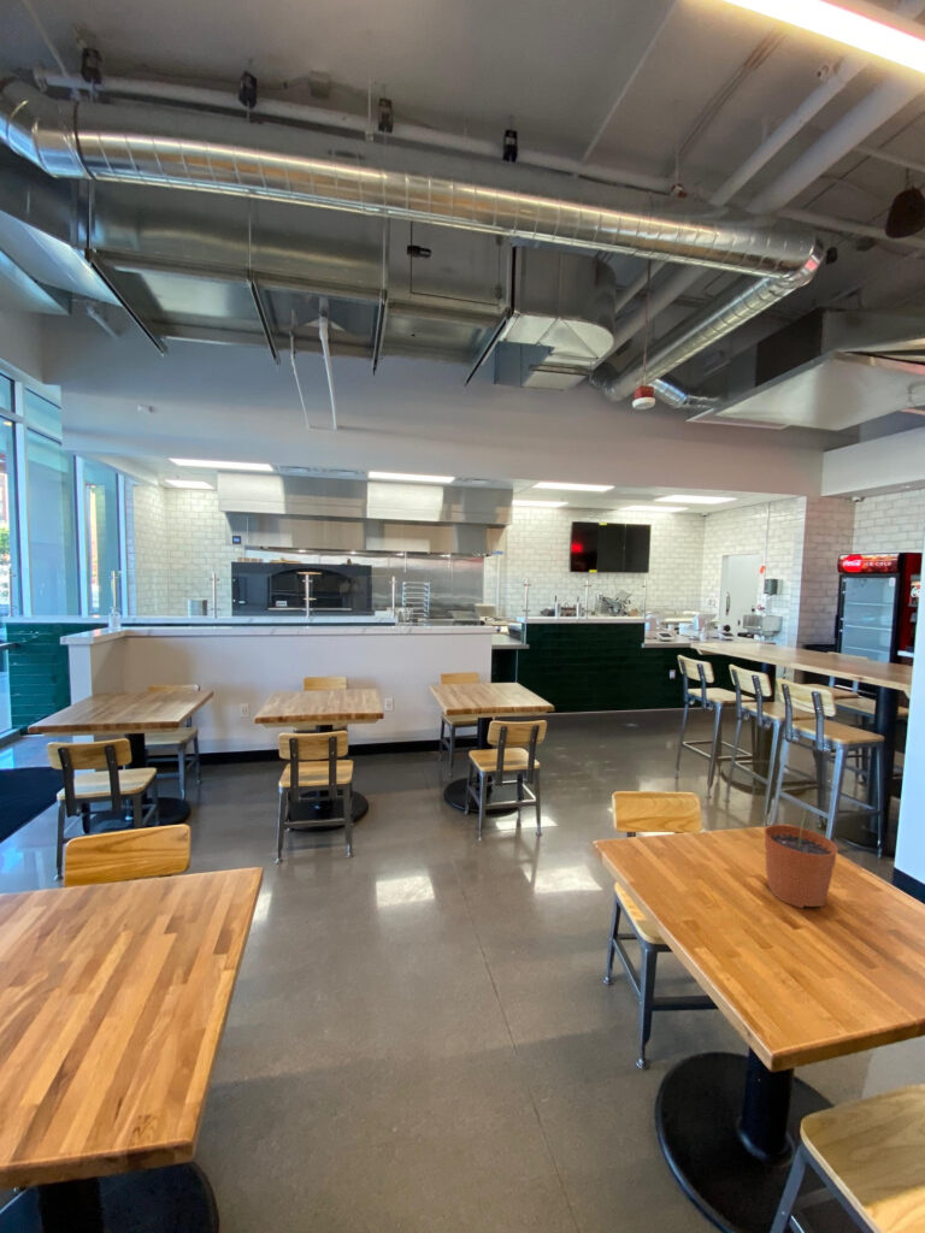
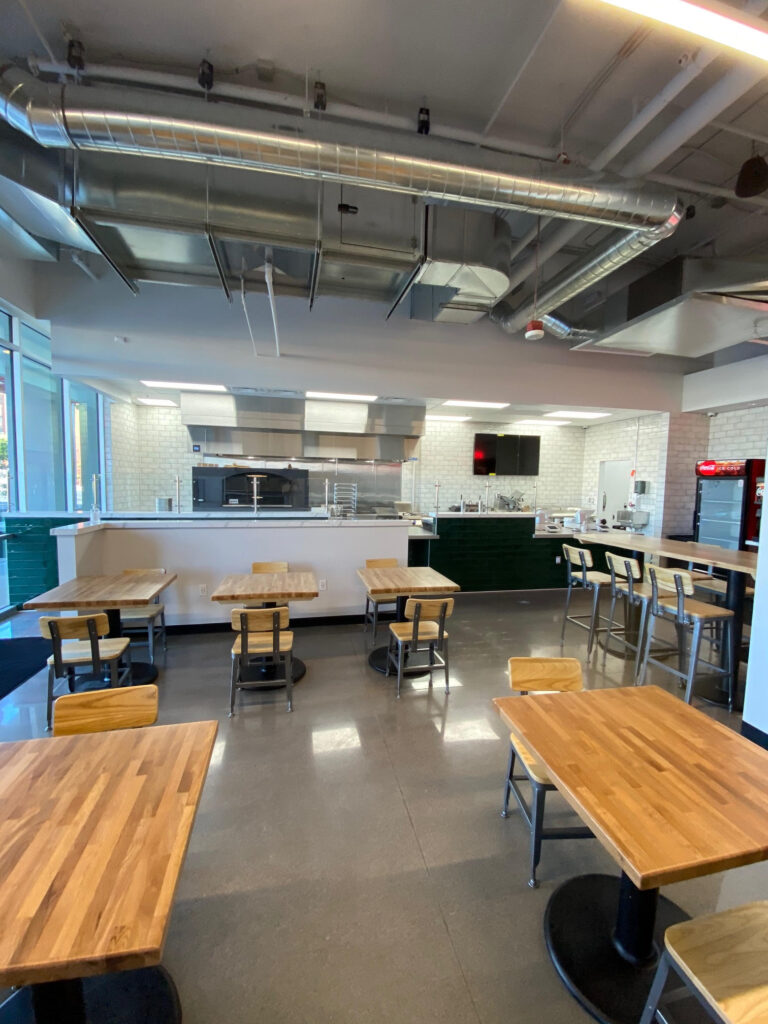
- plant pot (799, 853)
